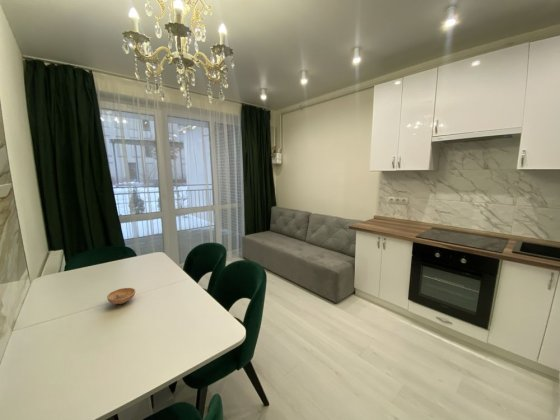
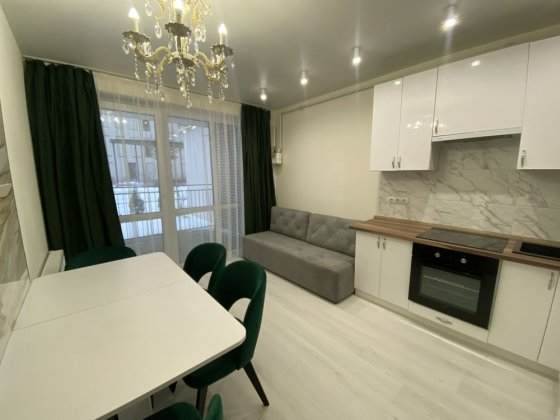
- bowl (122, 297)
